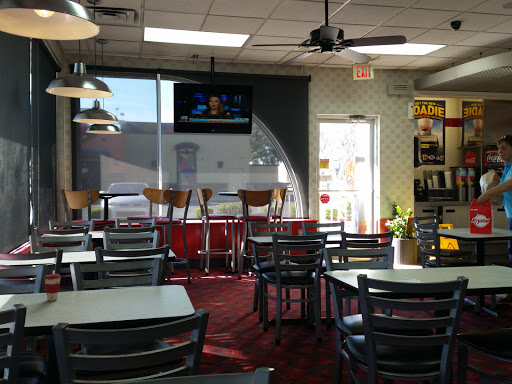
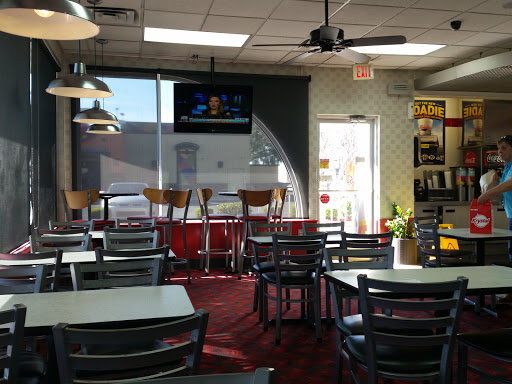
- coffee cup (52, 287)
